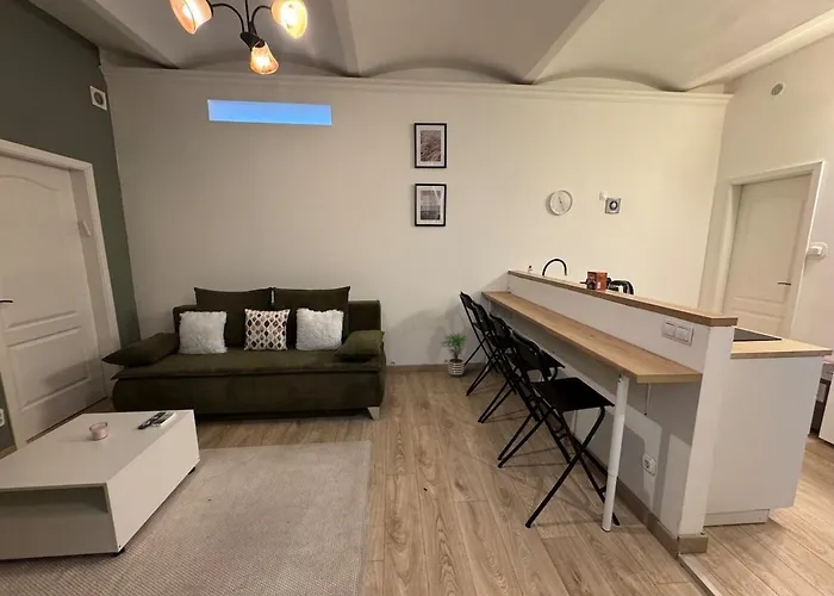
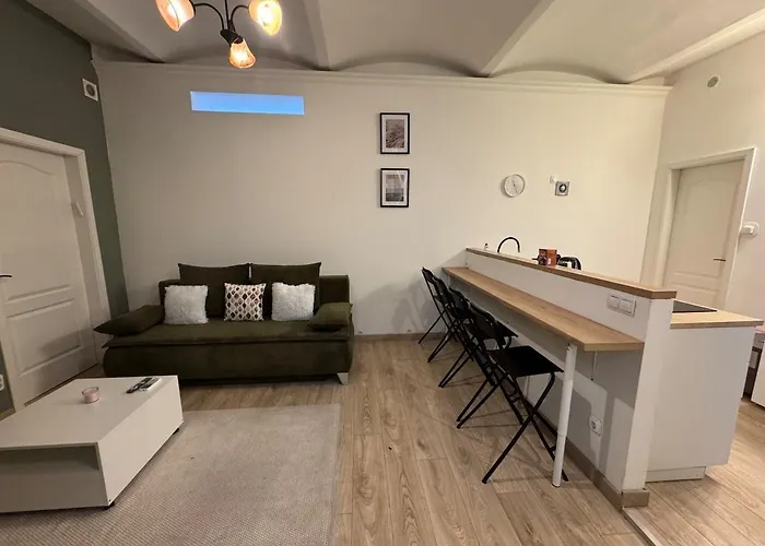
- potted plant (455, 354)
